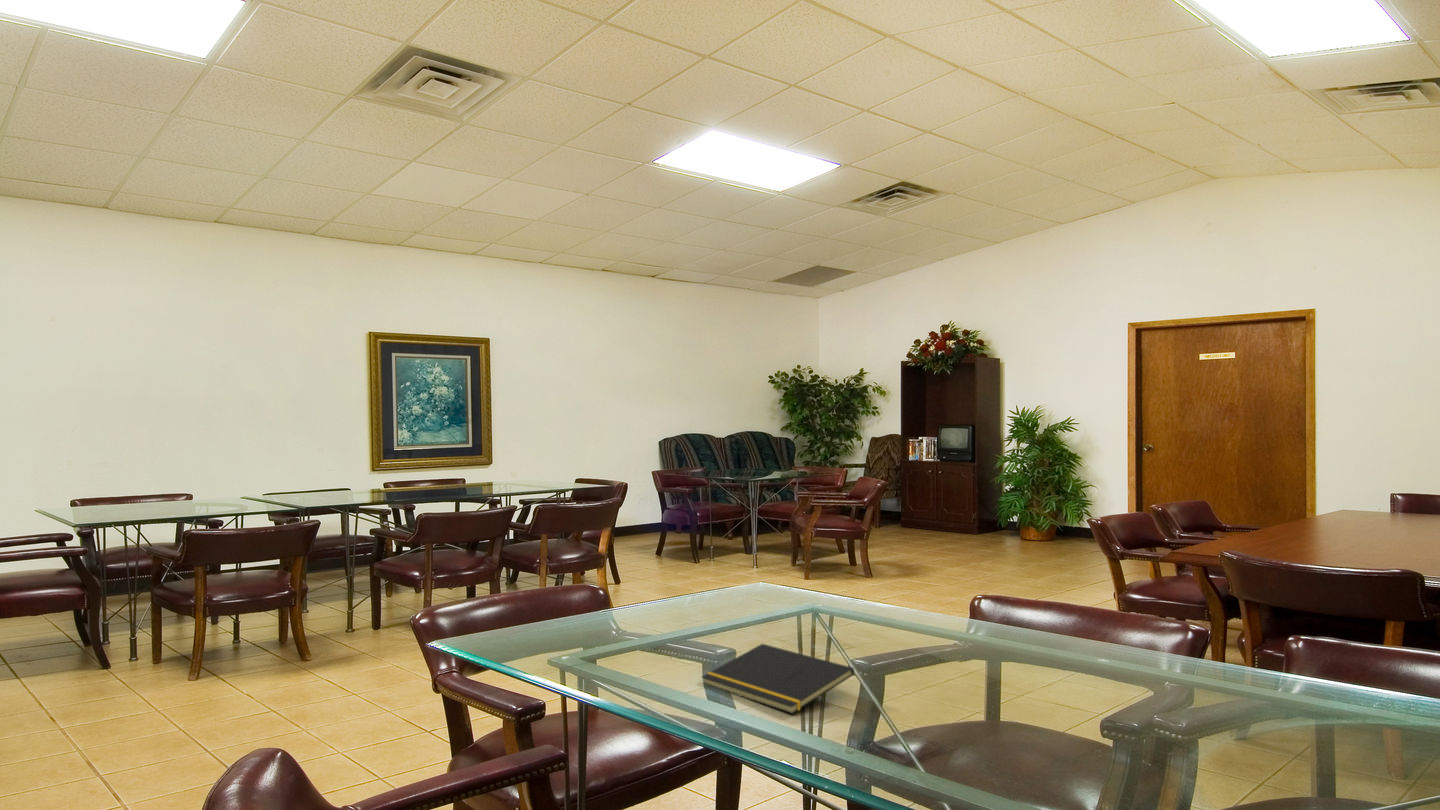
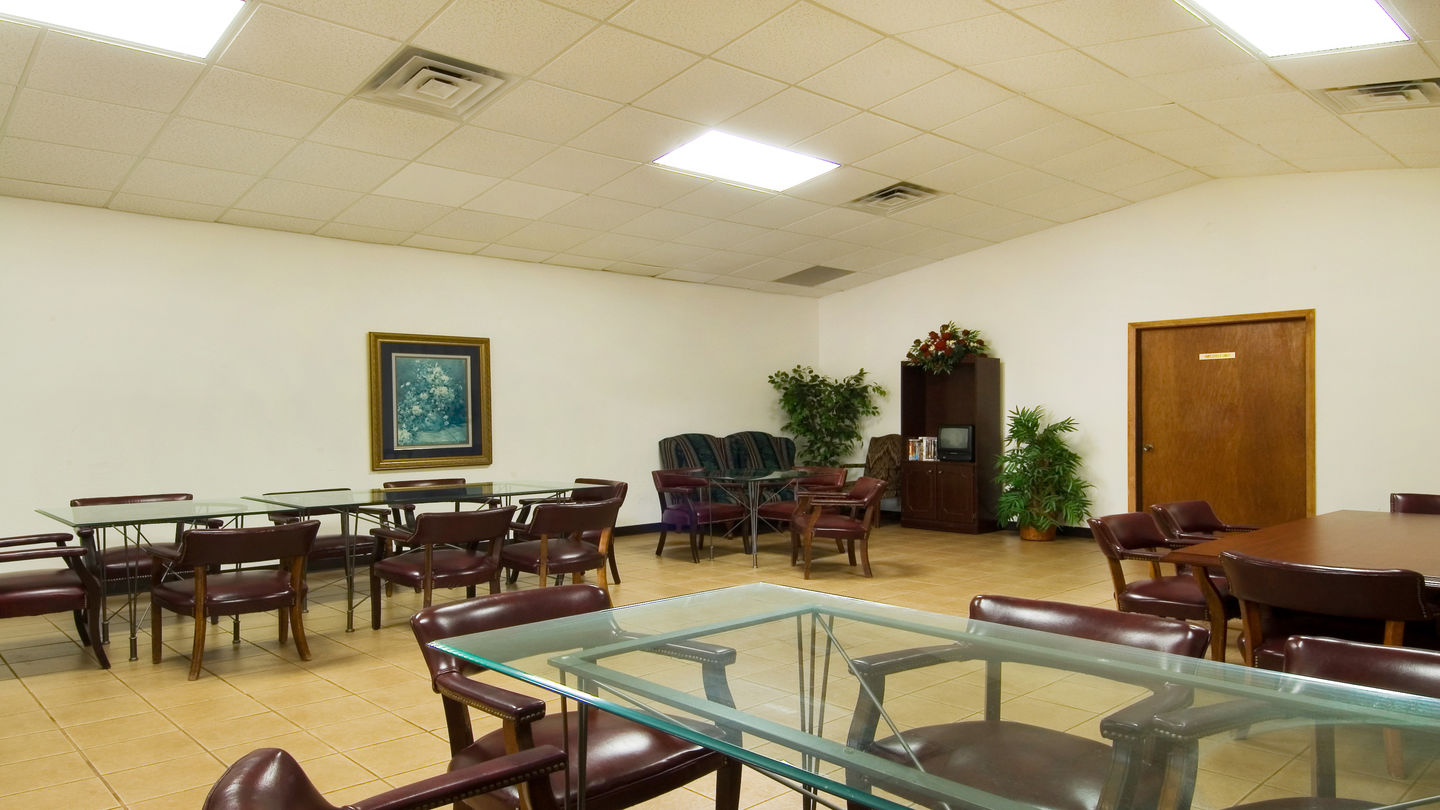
- notepad (776, 675)
